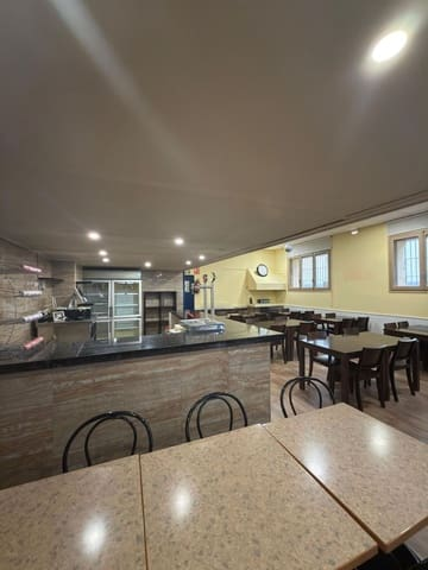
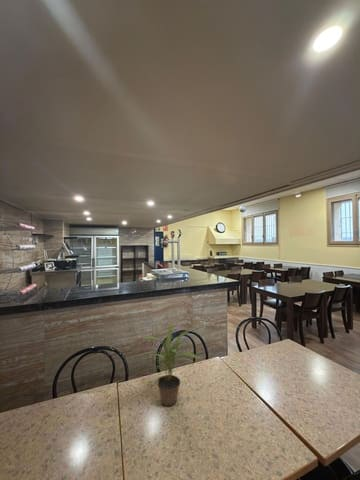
+ potted plant (167, 364)
